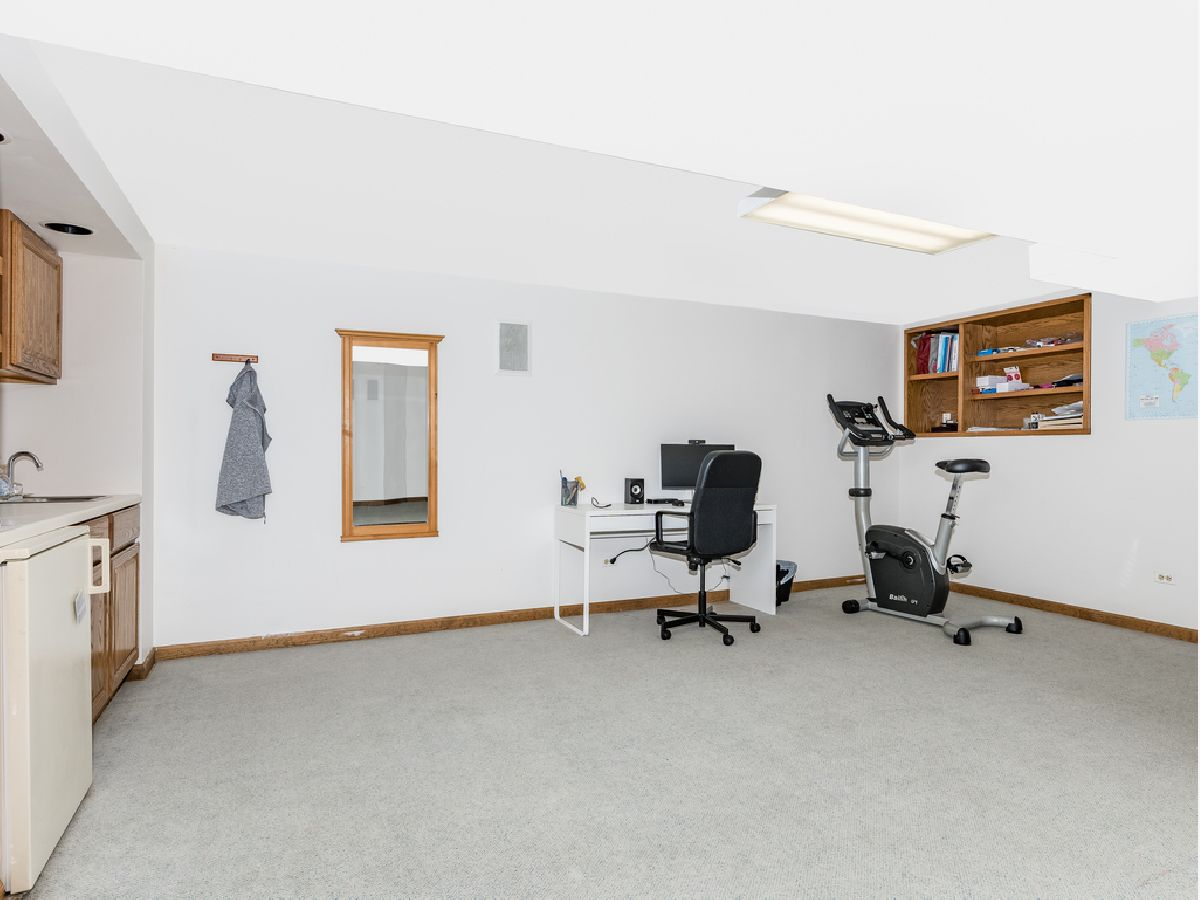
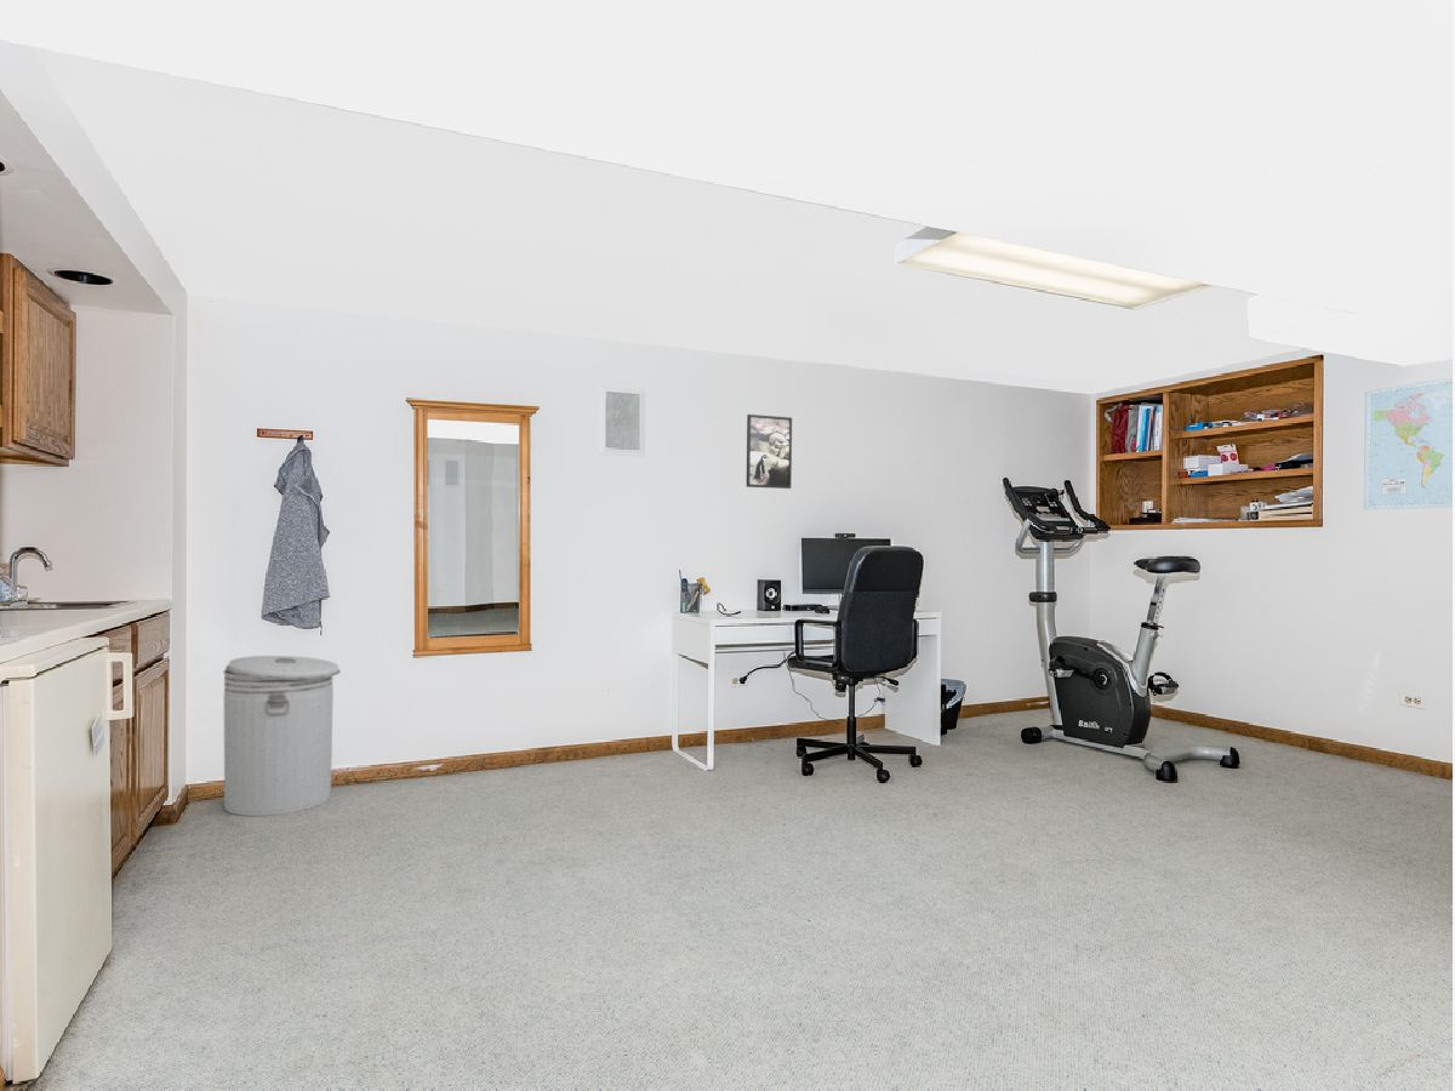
+ can (283, 729)
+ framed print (769, 451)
